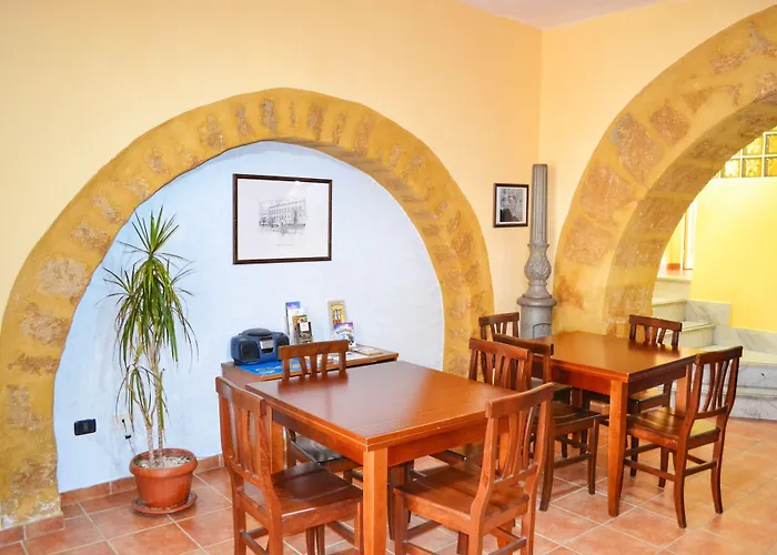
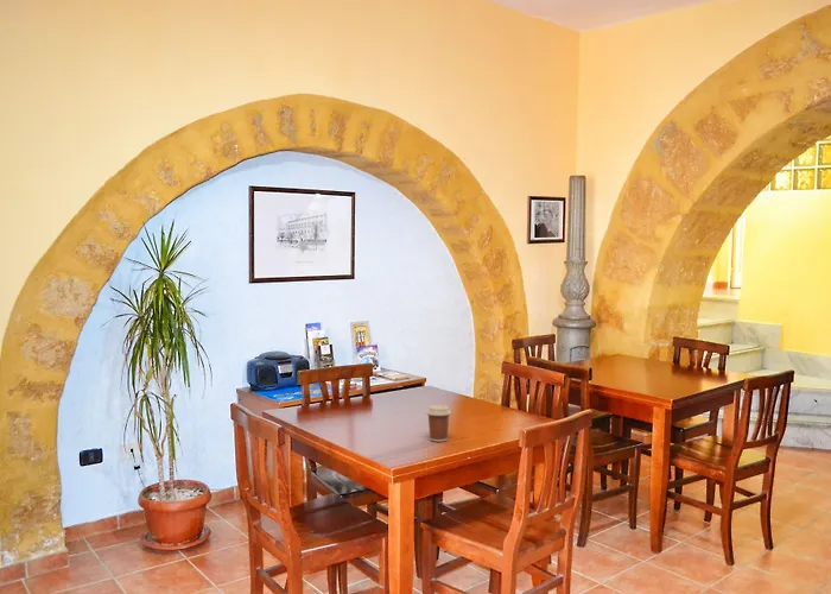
+ coffee cup (438, 423)
